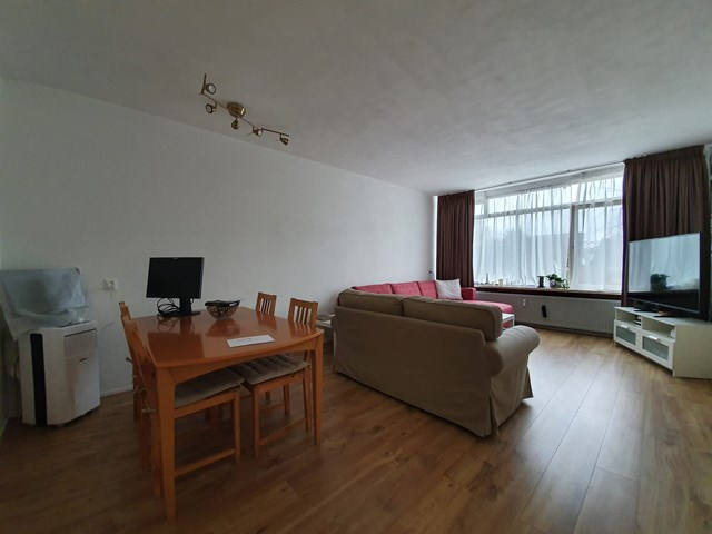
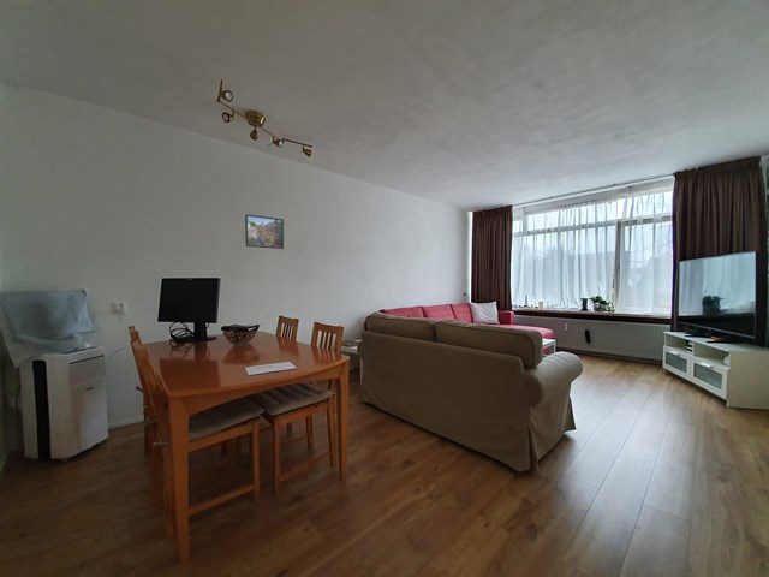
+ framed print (264, 232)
